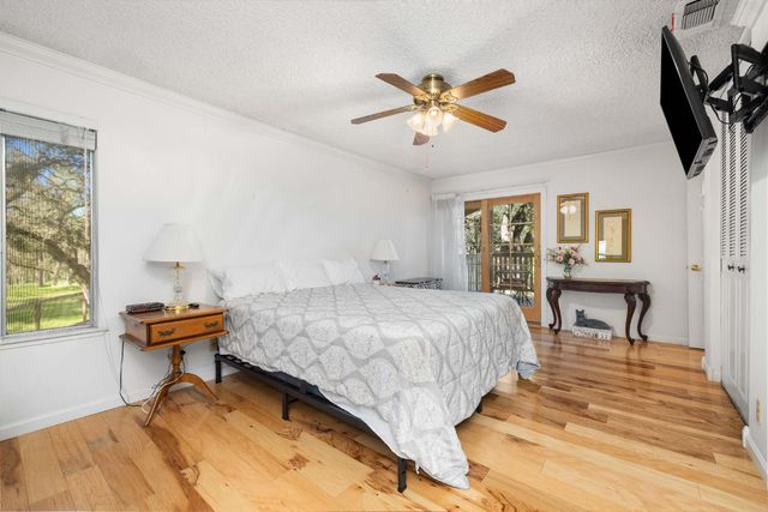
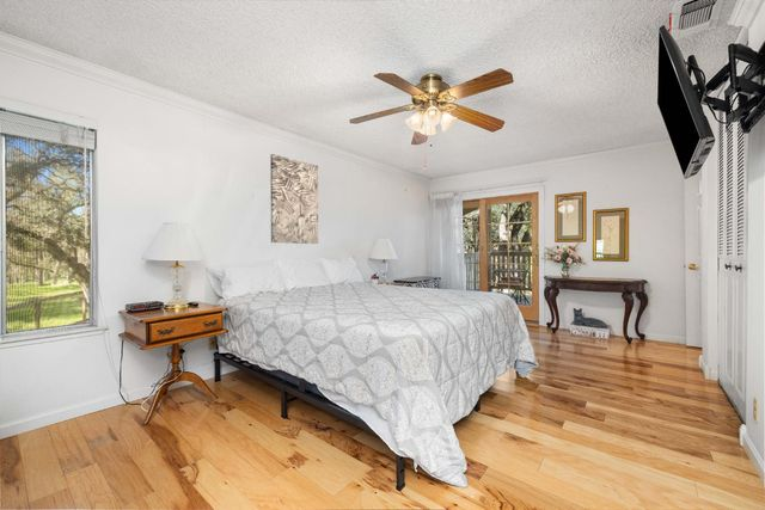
+ wall art (295, 202)
